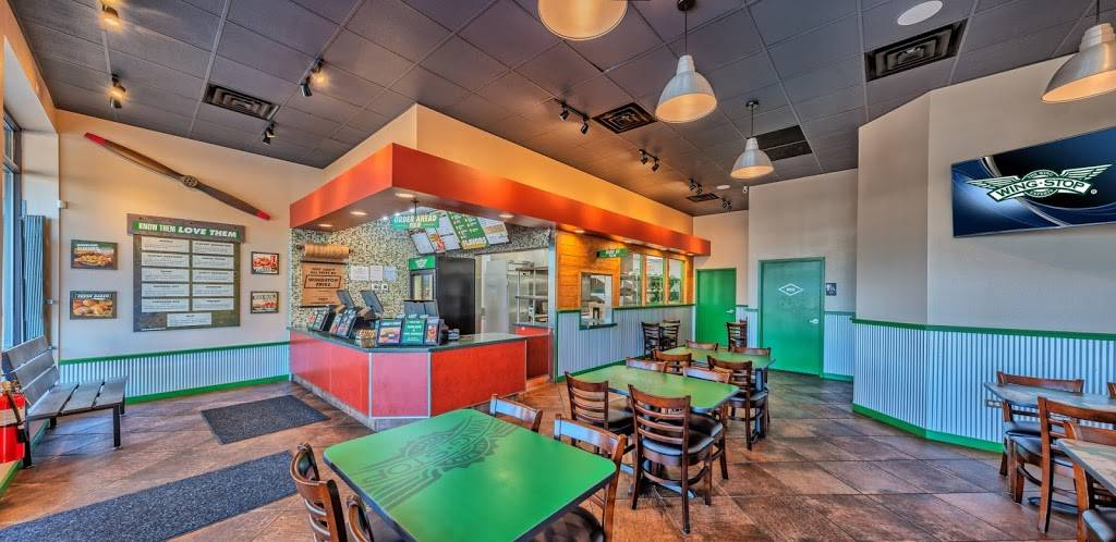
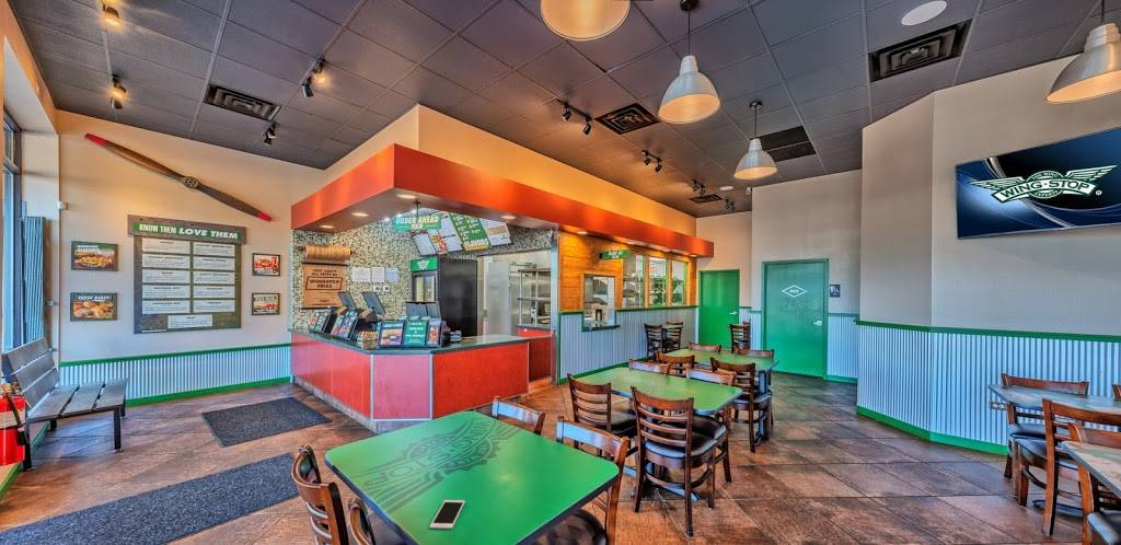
+ cell phone (448, 513)
